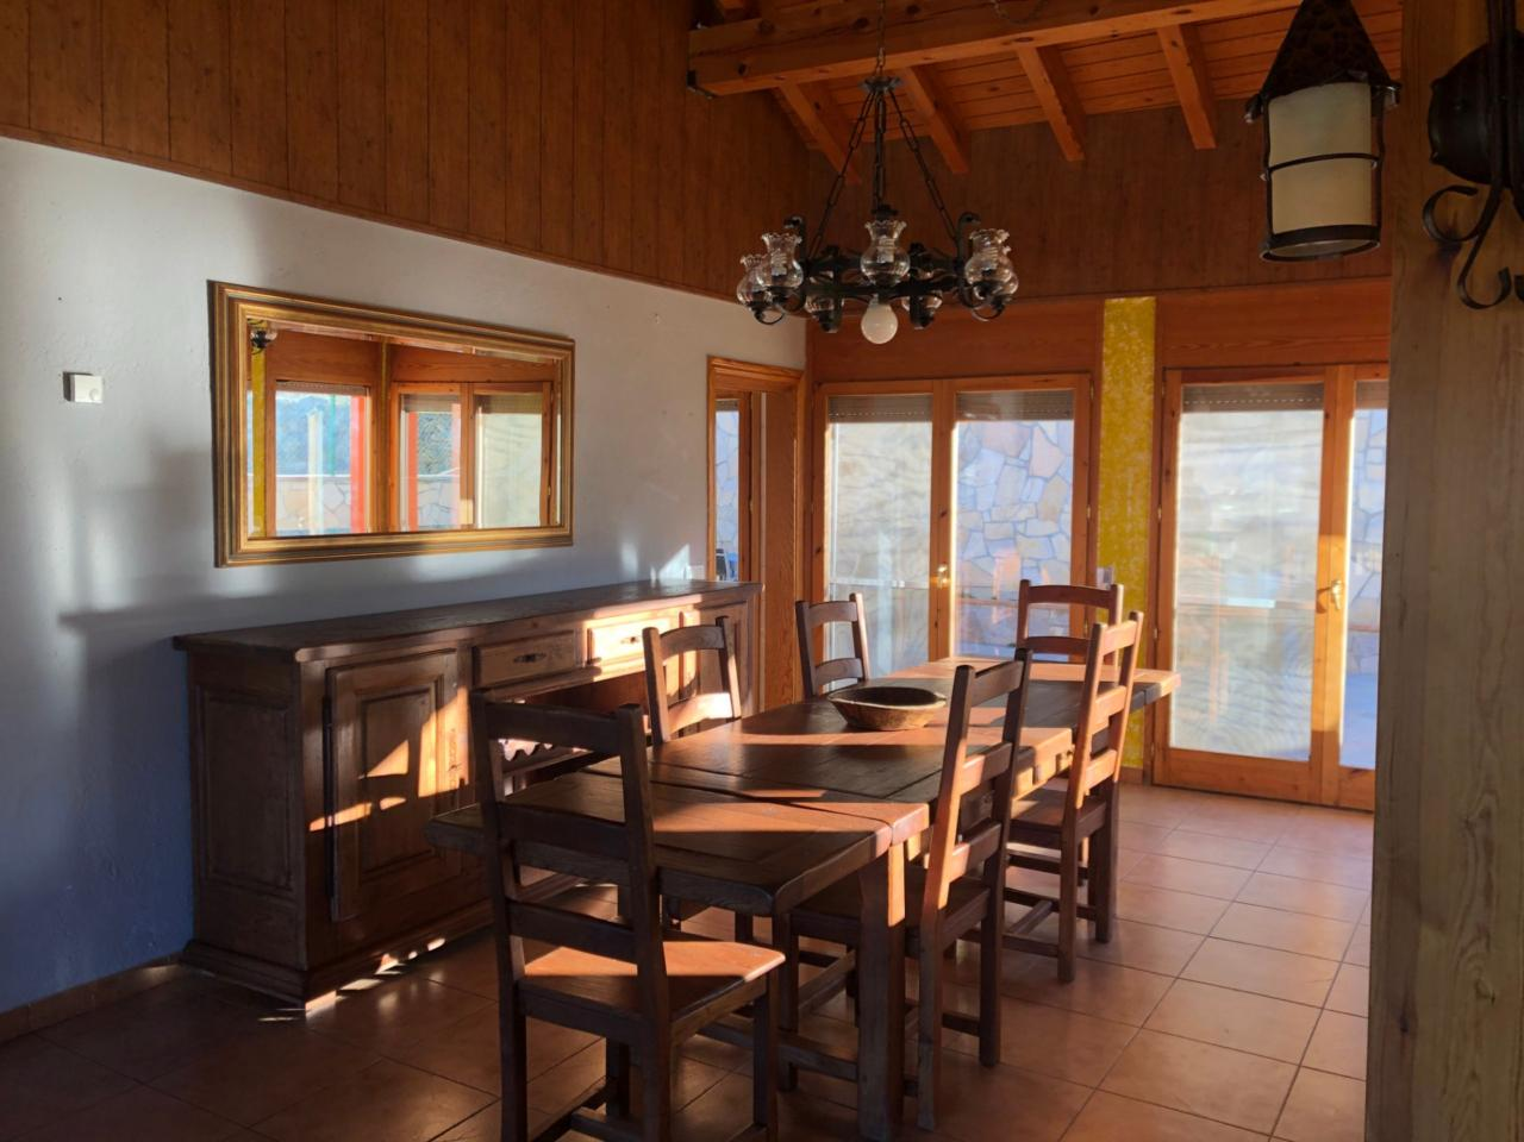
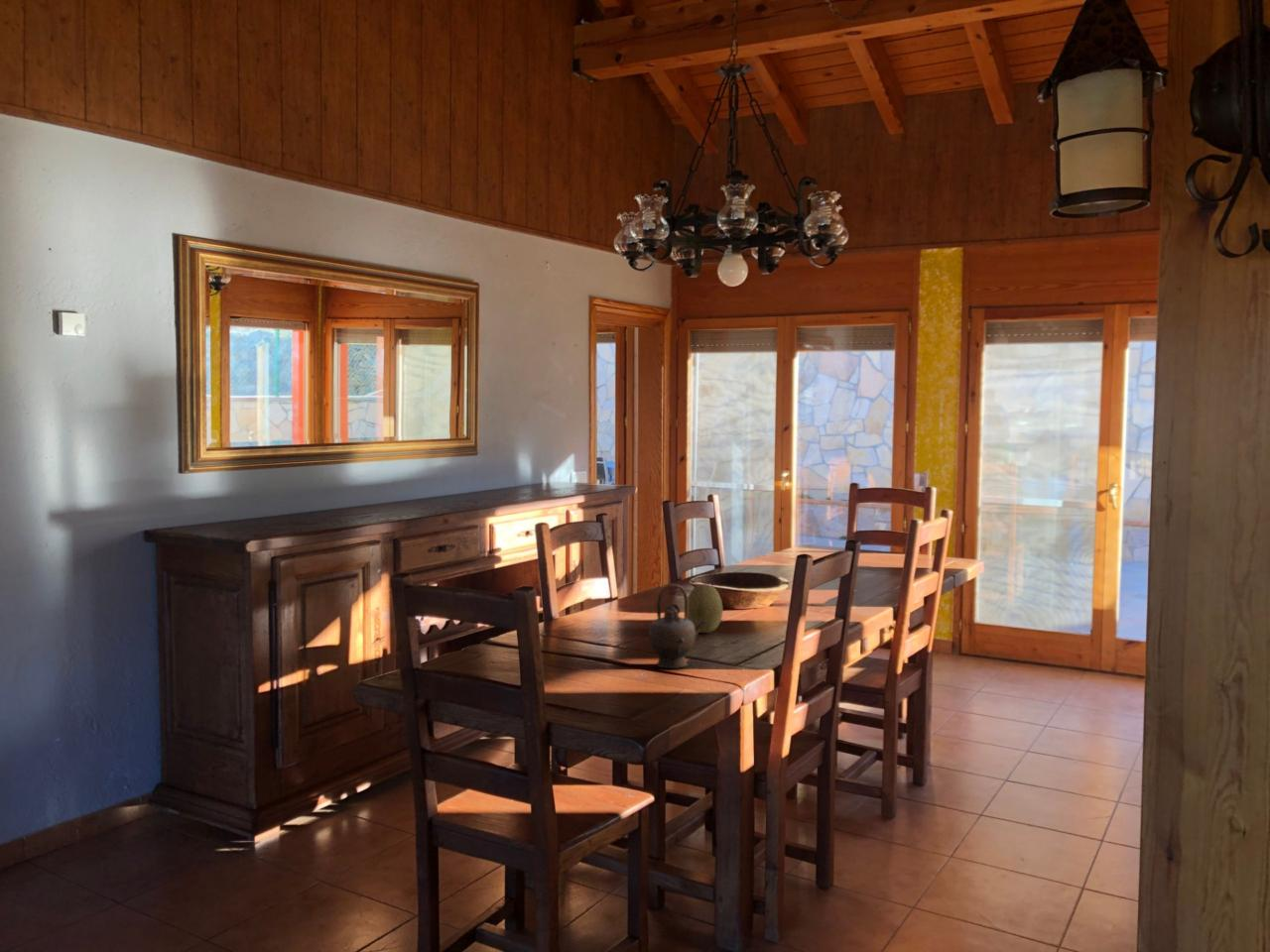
+ teapot (677, 625)
+ fruit (703, 608)
